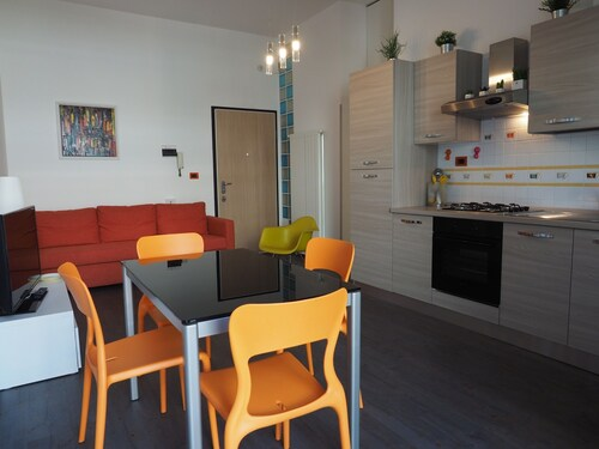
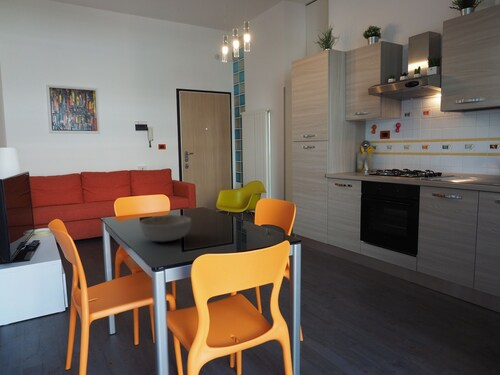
+ bowl (166, 229)
